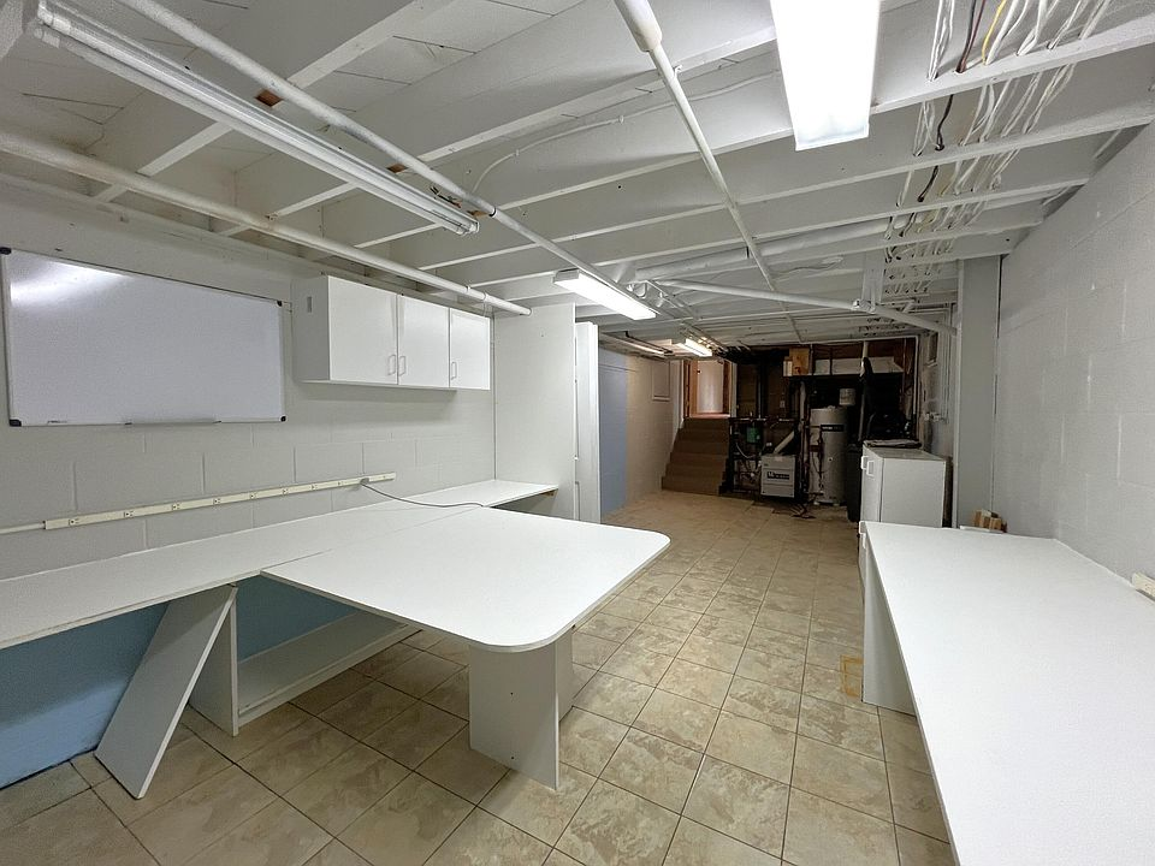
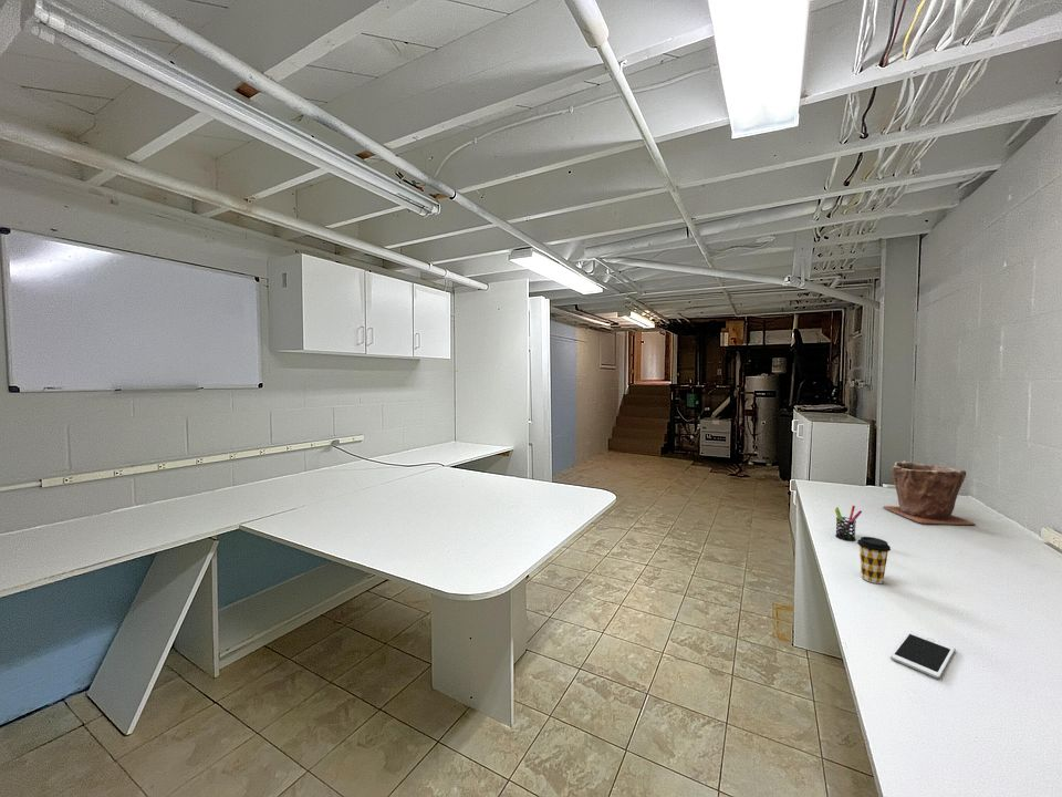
+ plant pot (927, 490)
+ cell phone (923, 652)
+ pen holder (845, 520)
+ coffee cup (873, 559)
